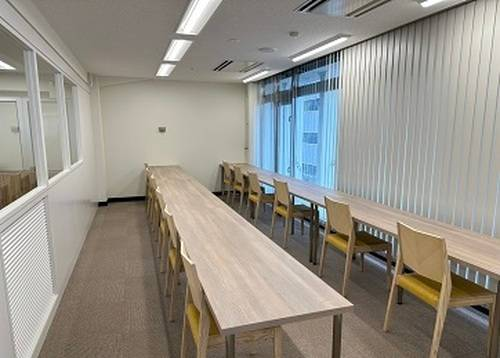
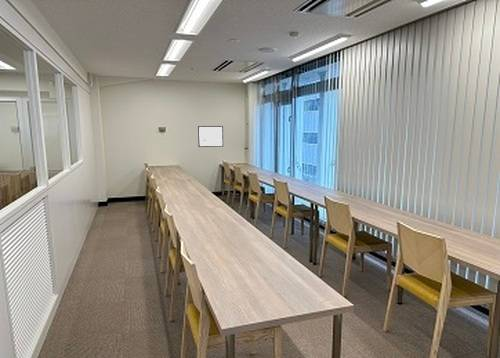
+ wall art (210, 136)
